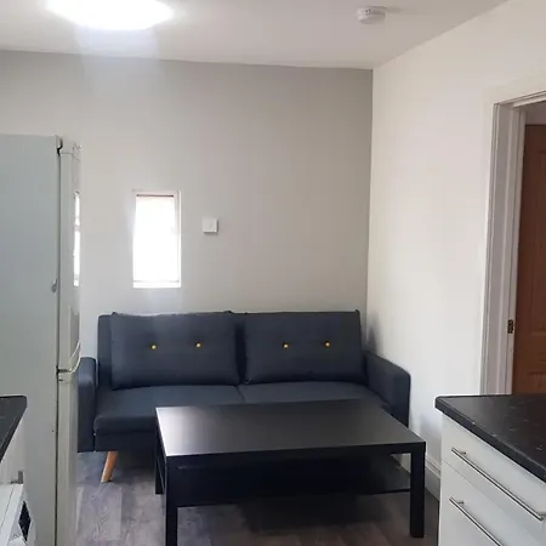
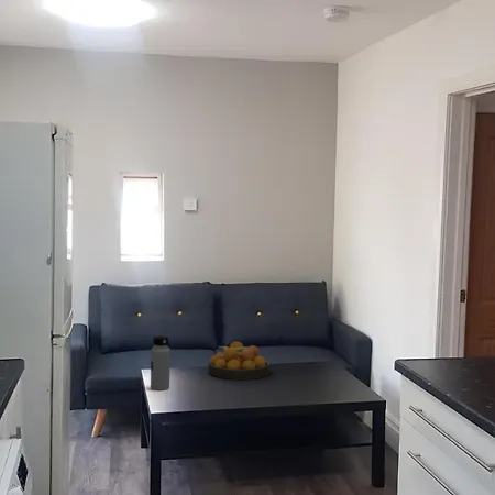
+ water bottle (160, 362)
+ fruit bowl (239, 358)
